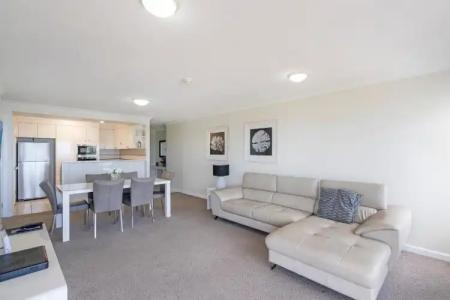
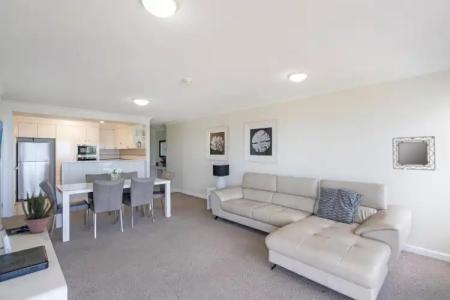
+ potted plant (38, 210)
+ home mirror (412, 153)
